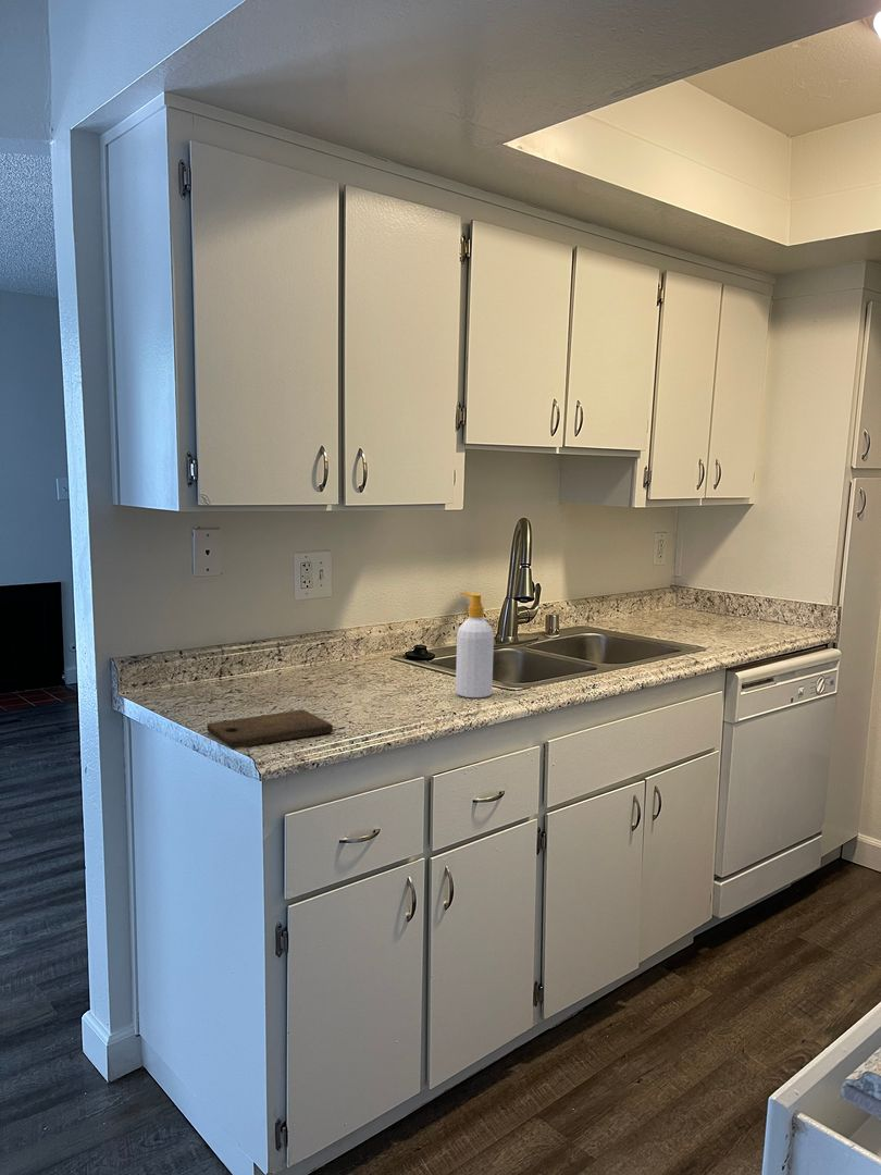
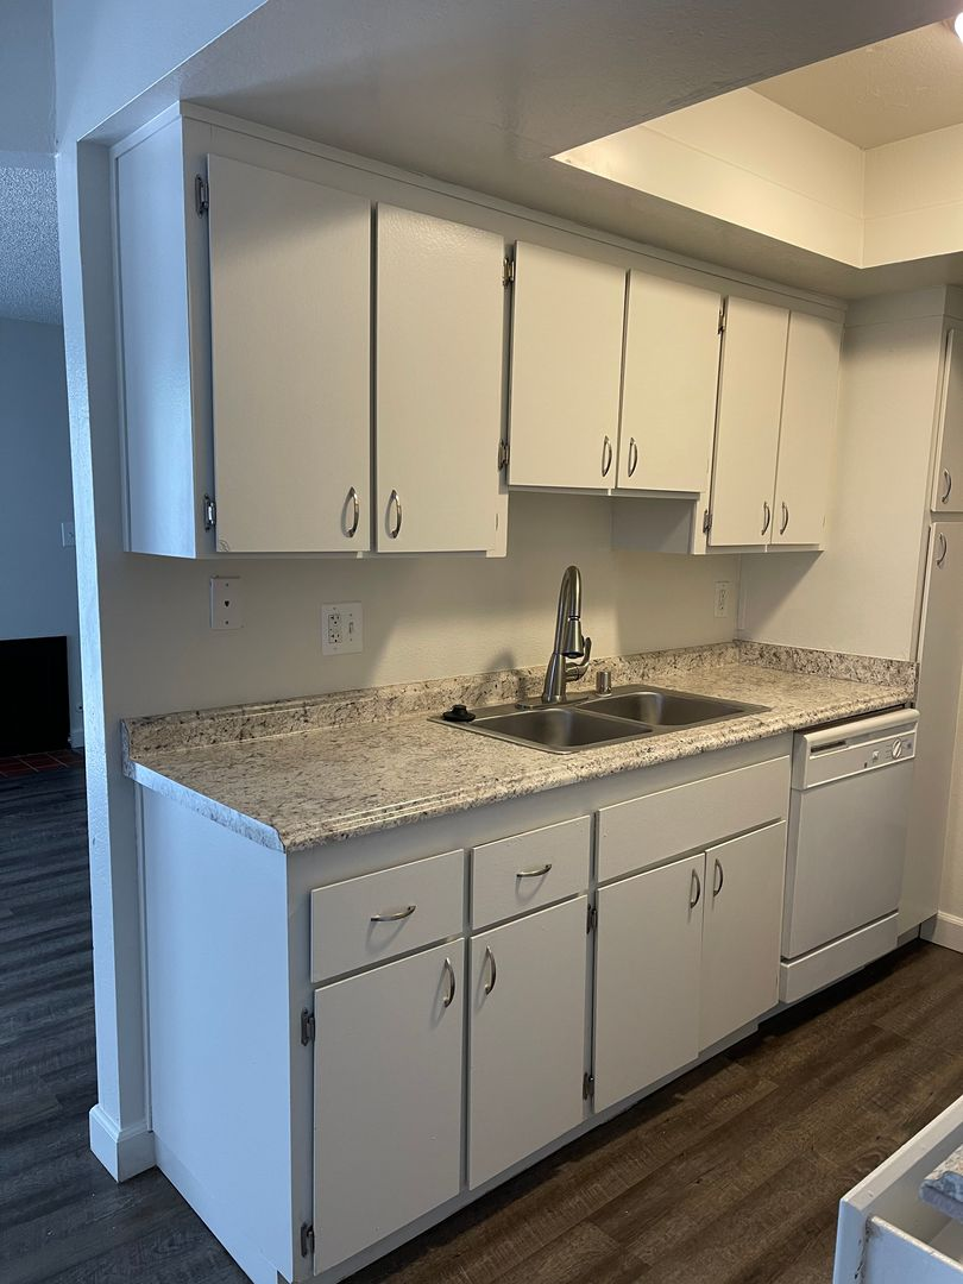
- soap bottle (473, 643)
- cutting board (270, 728)
